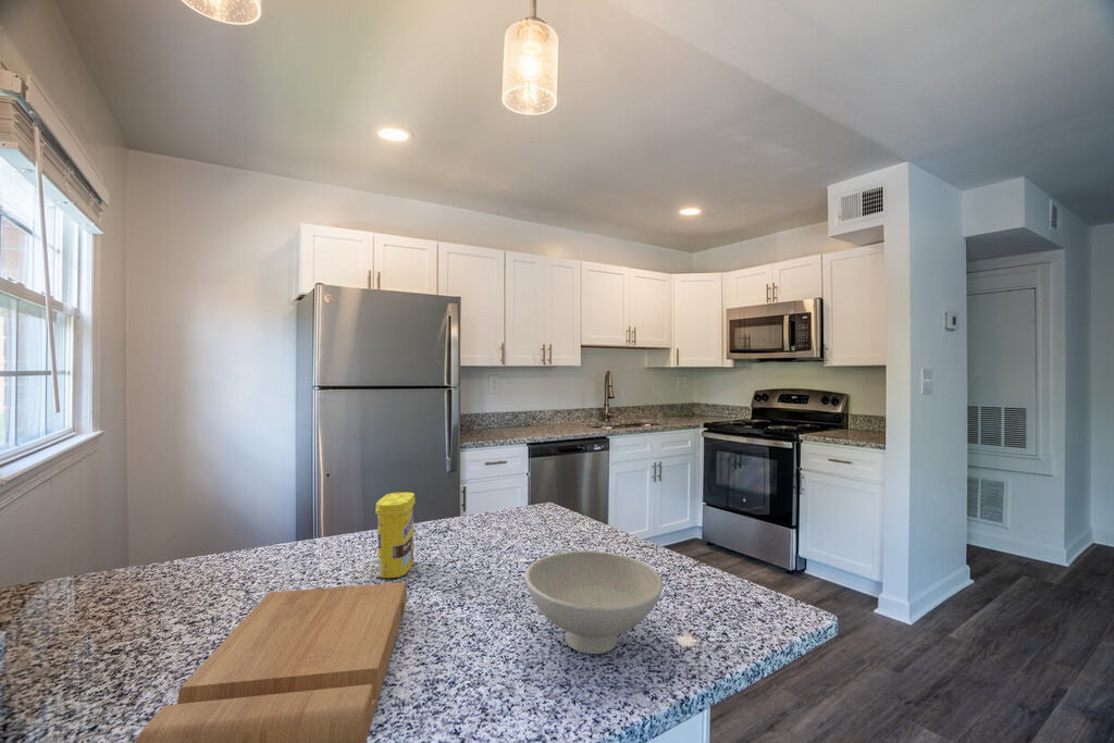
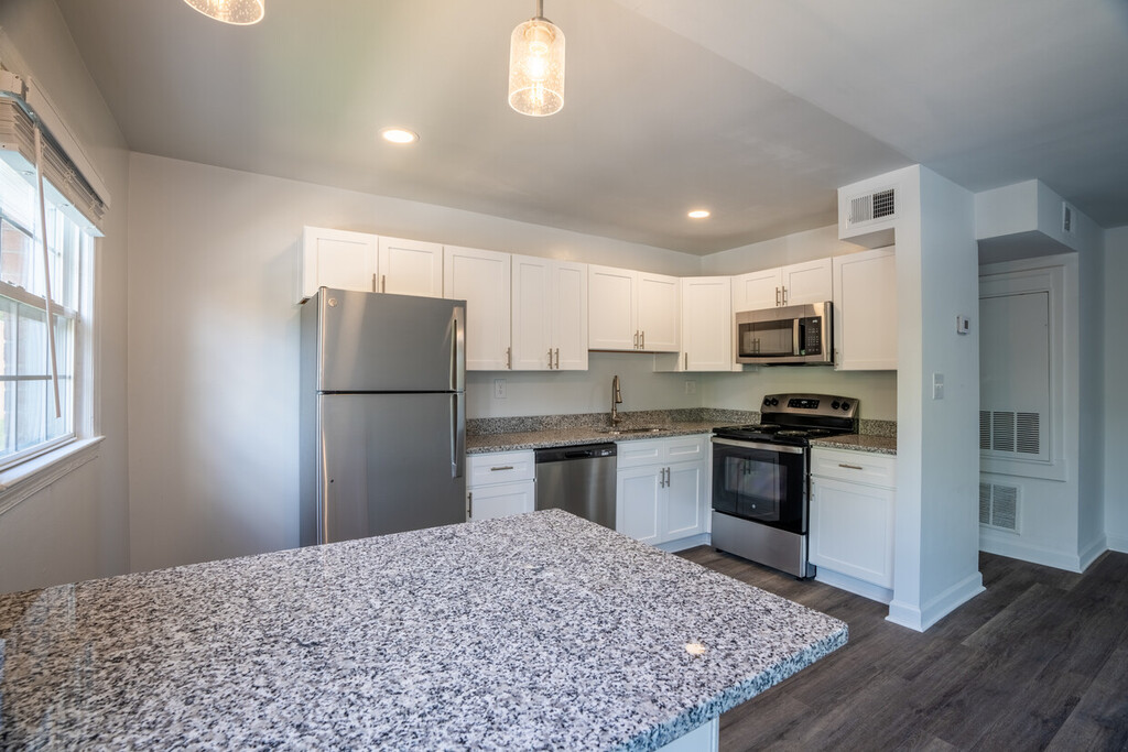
- bowl (593, 606)
- canister (396, 533)
- cutting board (307, 652)
